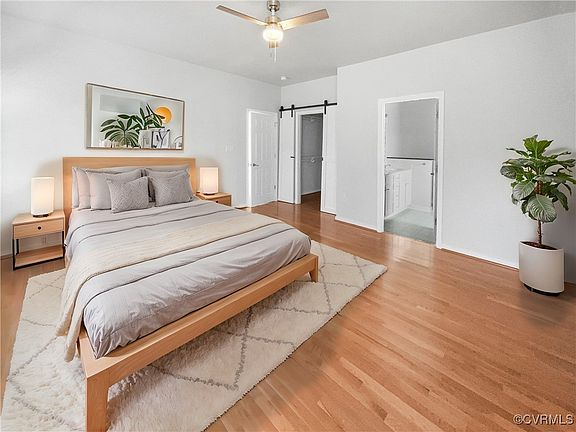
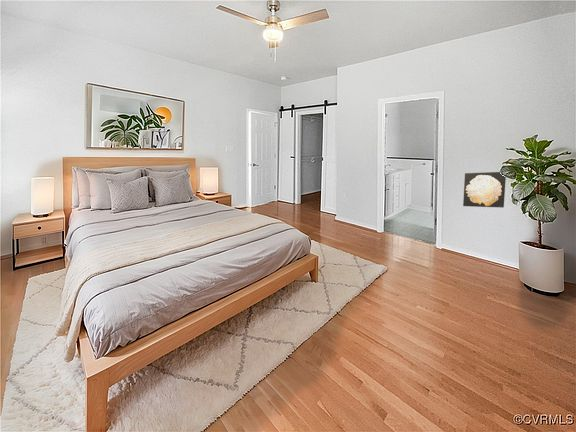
+ wall art (483, 189)
